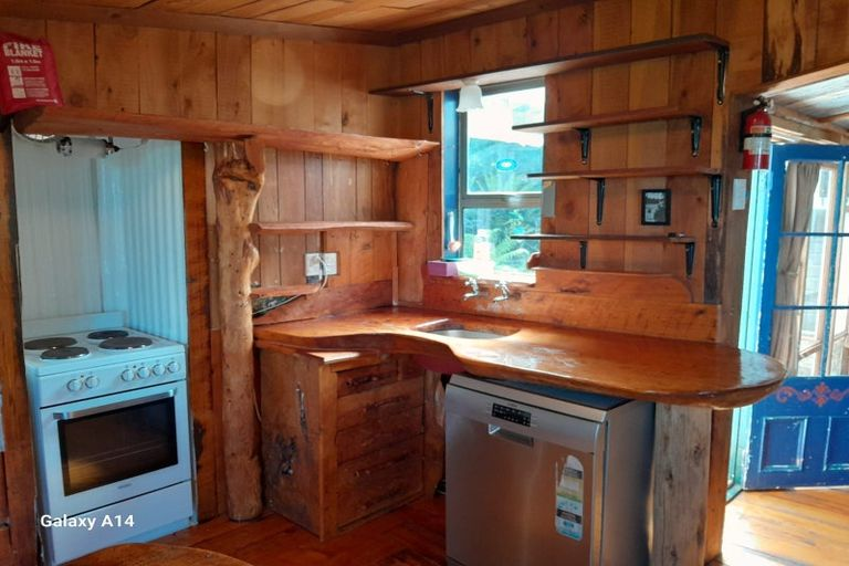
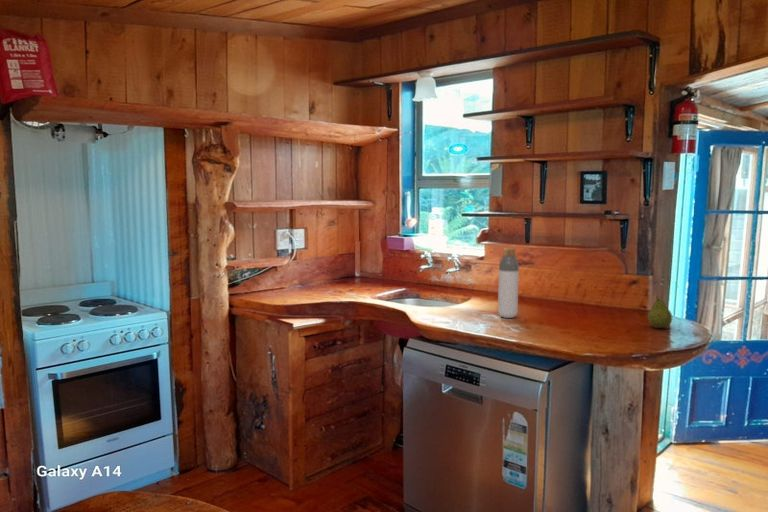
+ fruit (660, 312)
+ bottle (508, 282)
